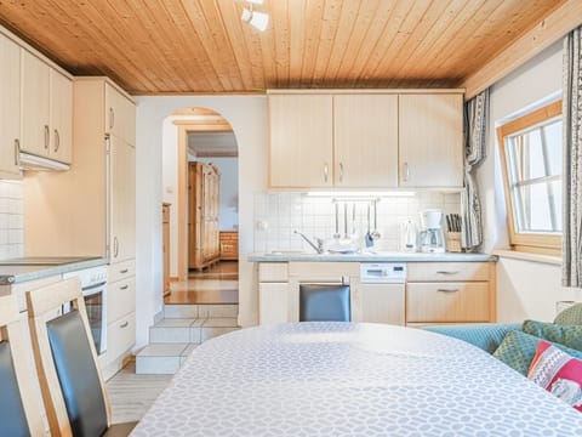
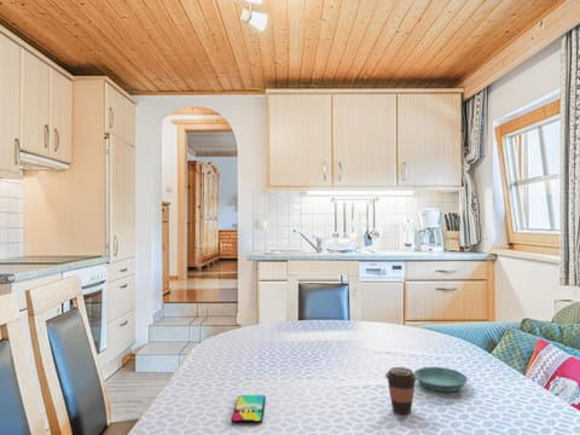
+ coffee cup (401, 390)
+ smartphone (249, 407)
+ saucer (440, 379)
